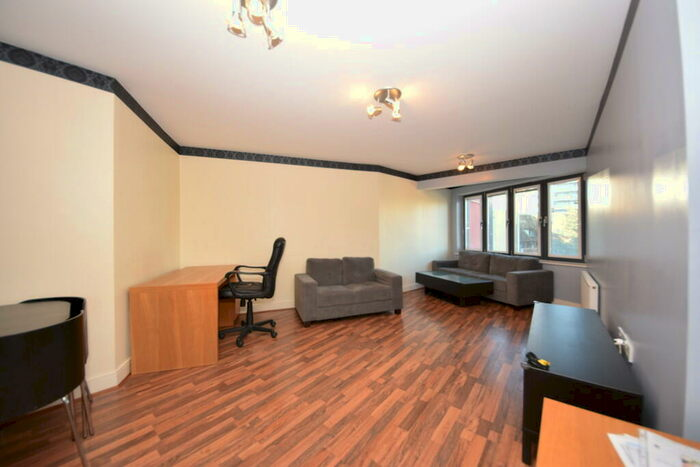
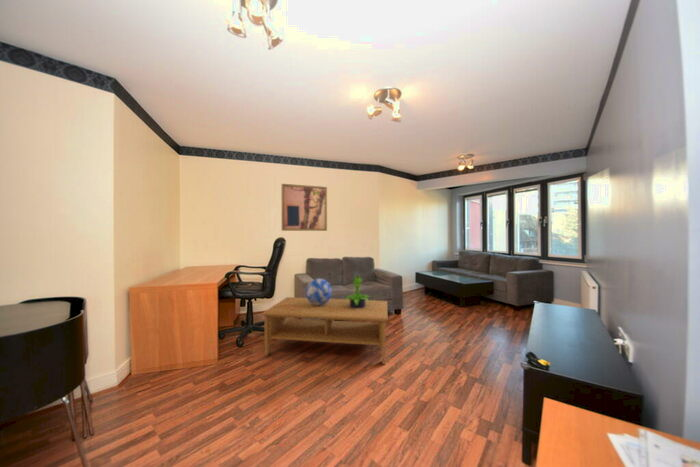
+ wall art (305, 208)
+ decorative globe (318, 291)
+ coffee table (329, 326)
+ potted plant (358, 291)
